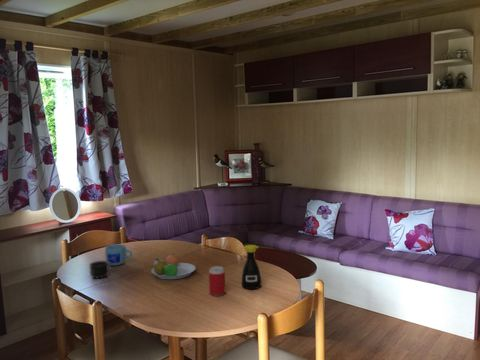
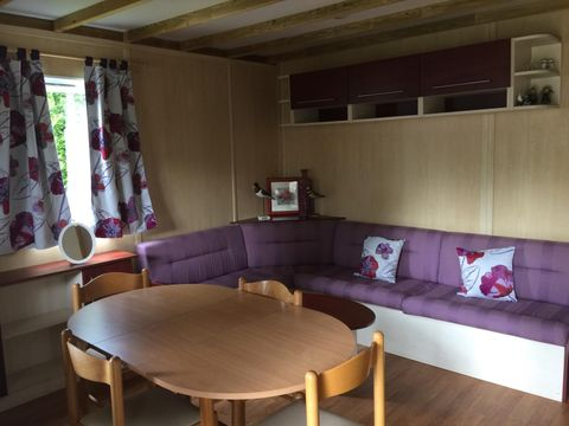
- fruit bowl (172, 265)
- mug (118, 255)
- mug (102, 269)
- beverage can (217, 280)
- bottle (251, 266)
